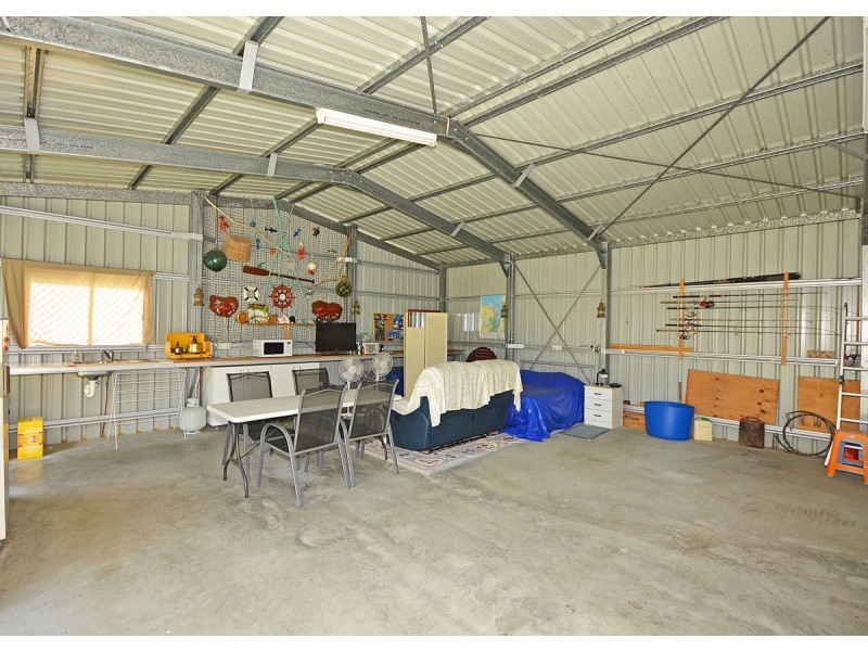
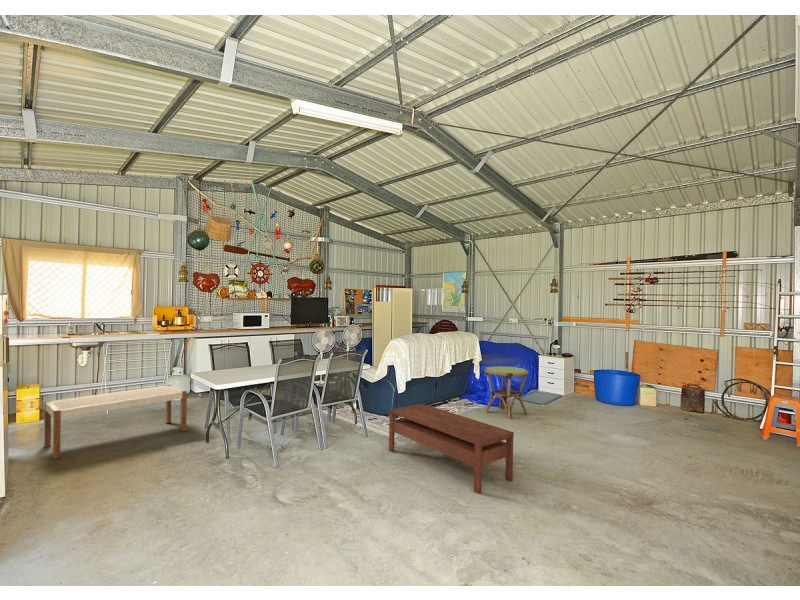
+ side table (505, 391)
+ bench (119, 408)
+ coffee table (445, 442)
